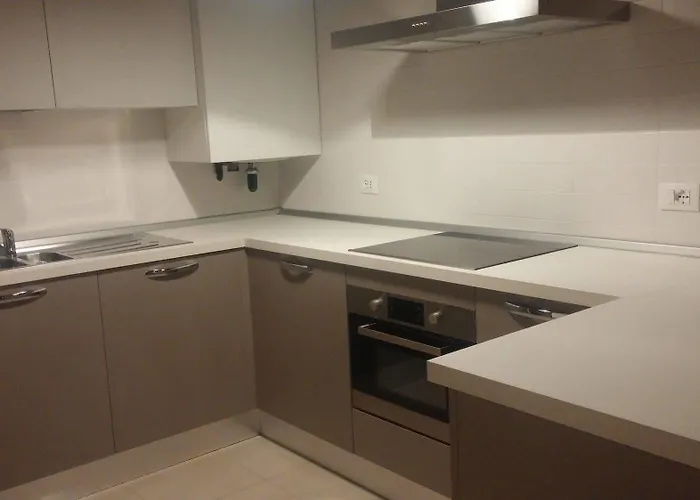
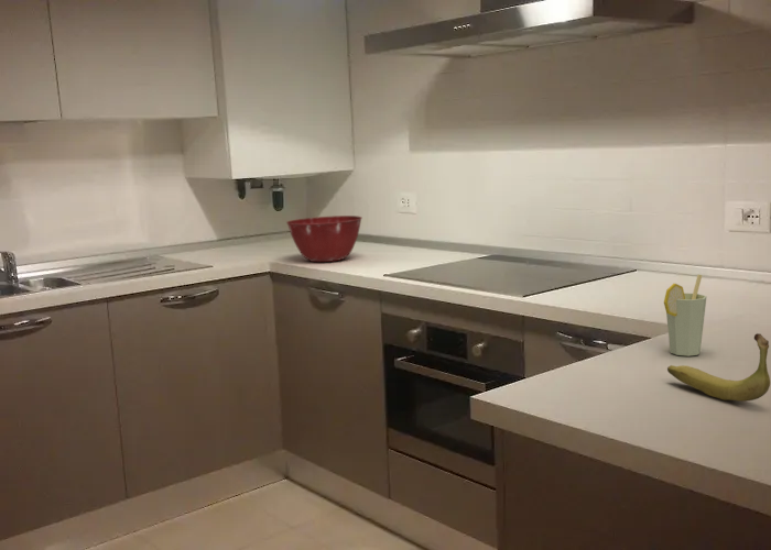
+ banana (709, 374)
+ cup (682, 316)
+ mixing bowl (325, 239)
